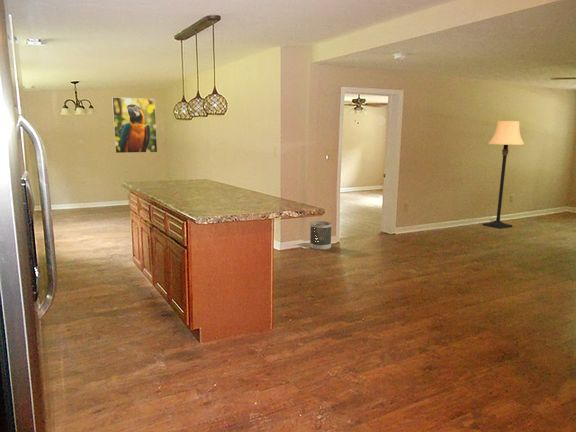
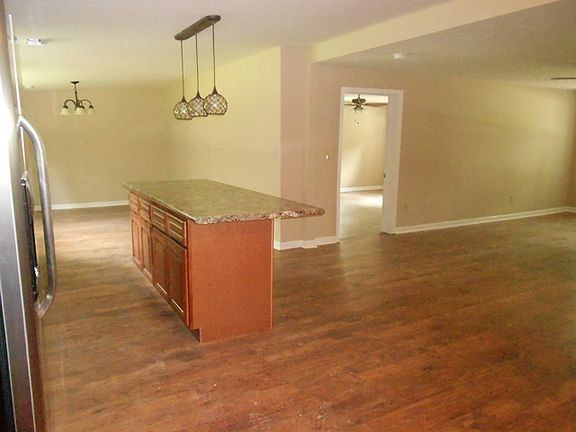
- lamp (502, 174)
- wastebasket (320, 235)
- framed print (135, 125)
